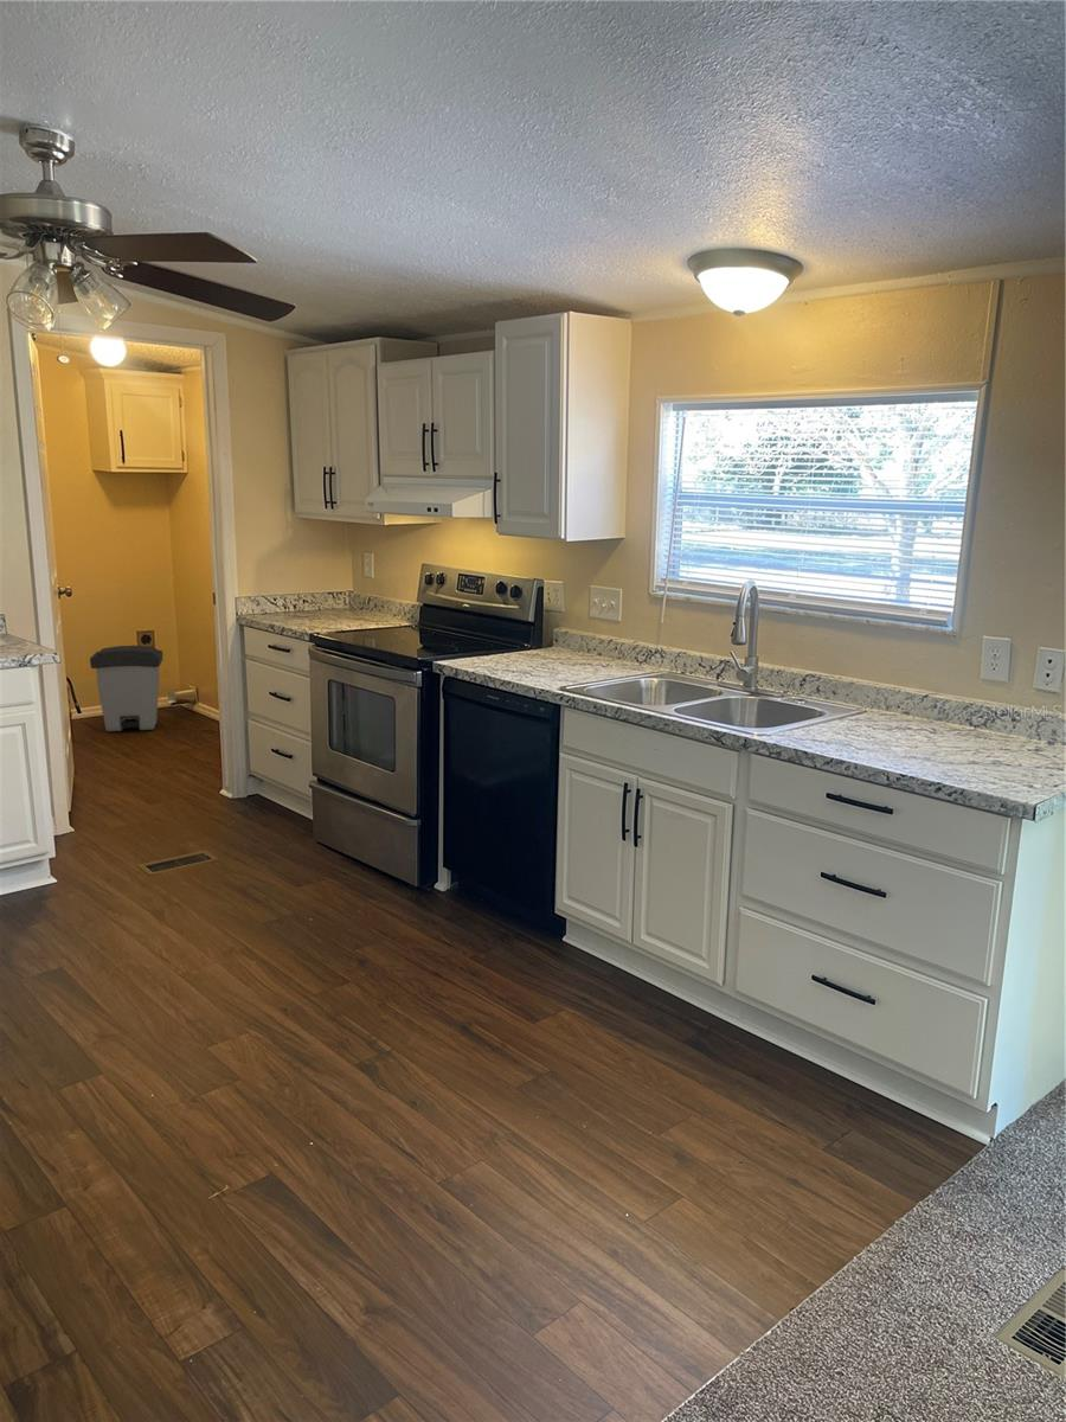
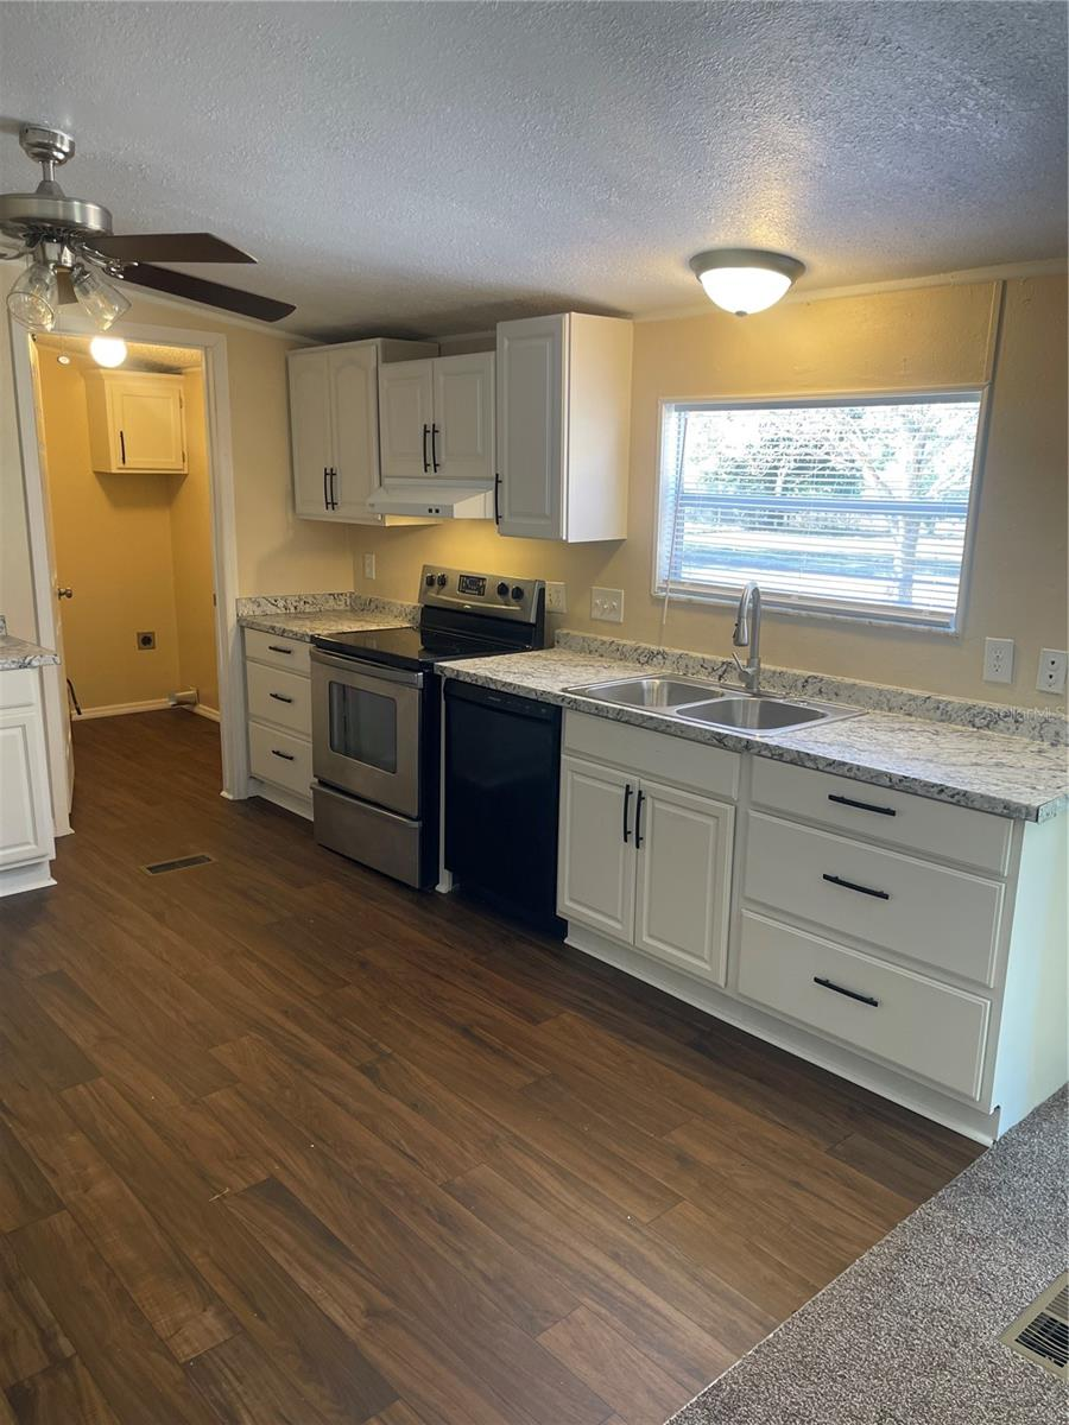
- trash can (129, 687)
